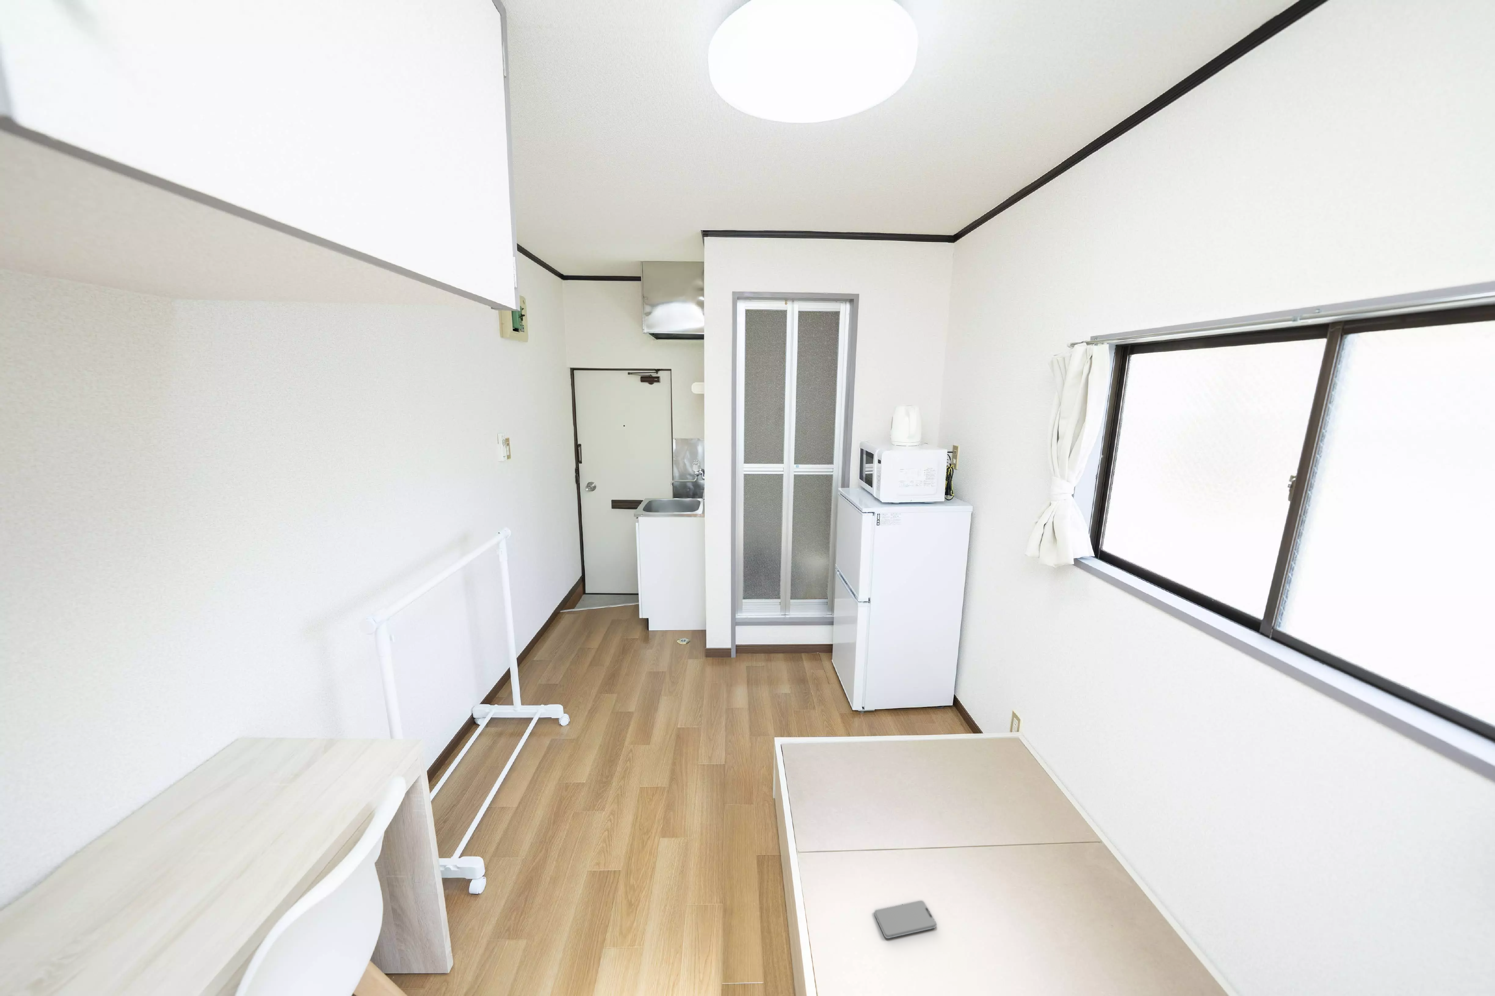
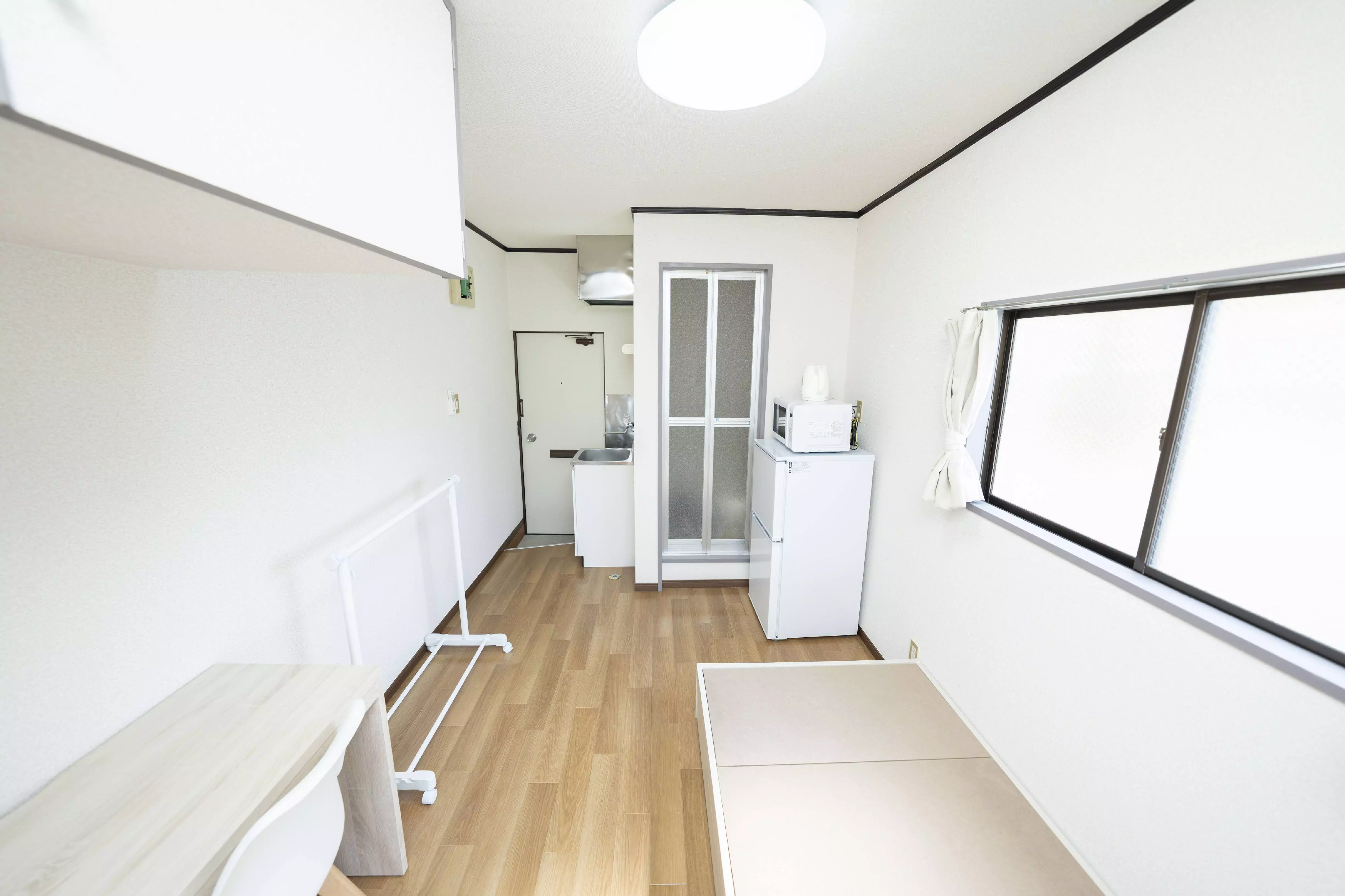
- smartphone (905, 918)
